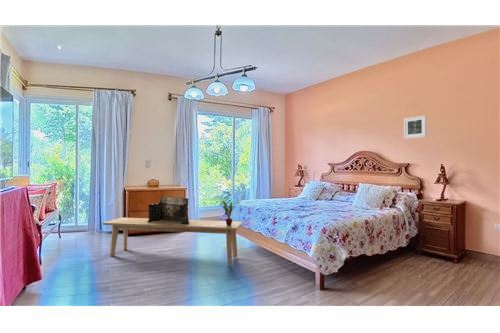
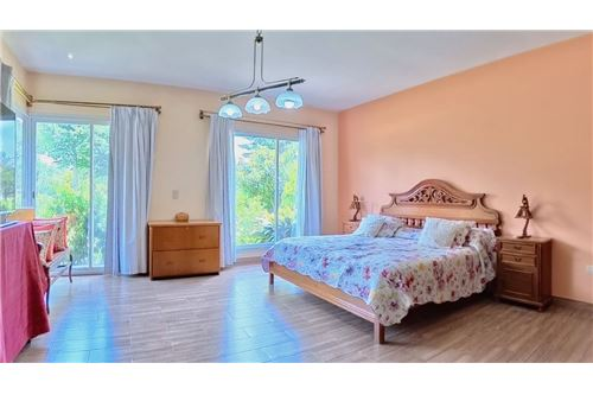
- decorative box (170, 209)
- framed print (414, 127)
- bench (174, 231)
- potted plant (230, 213)
